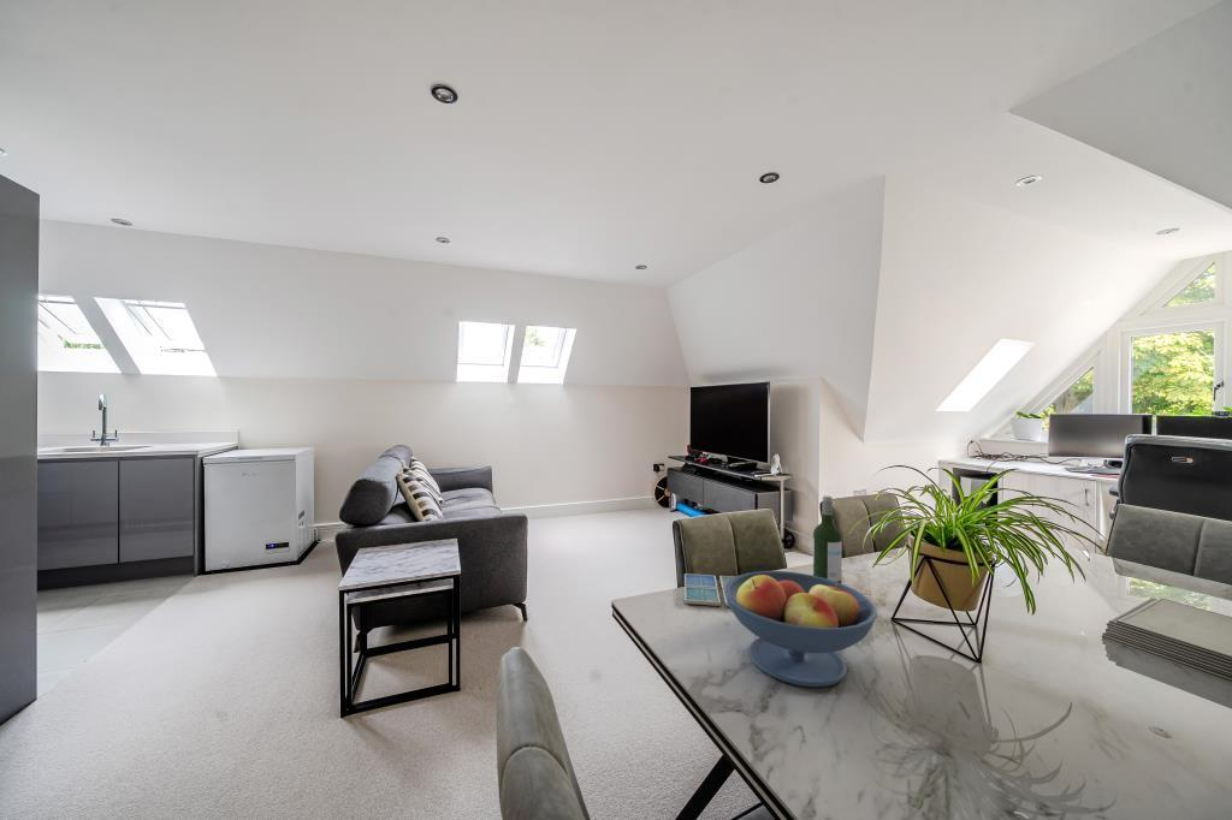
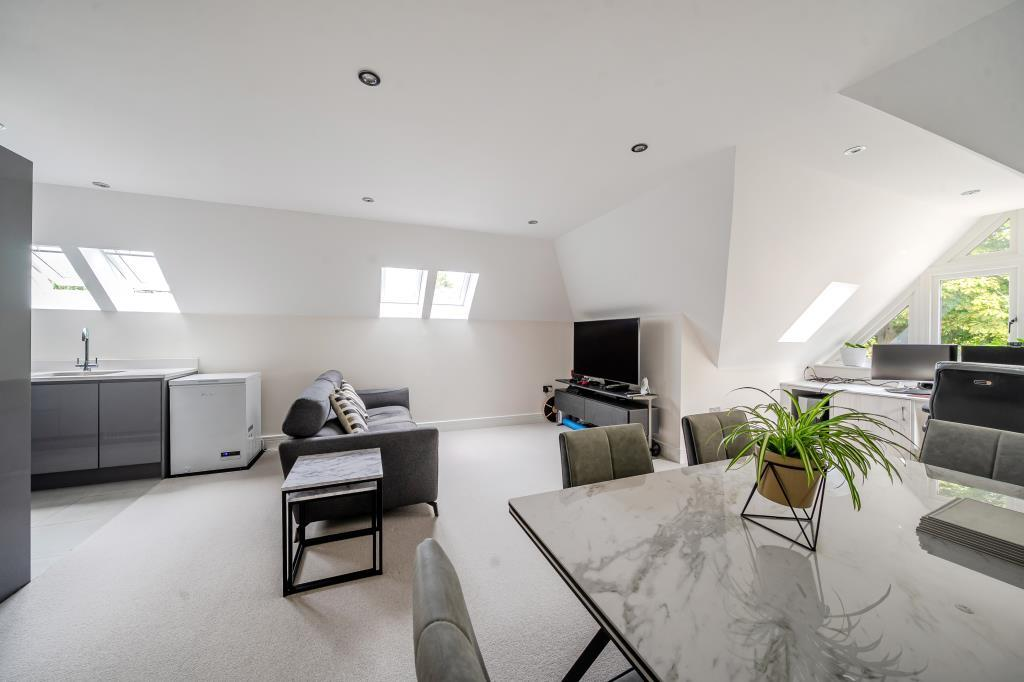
- drink coaster (722, 589)
- wine bottle (827, 545)
- fruit bowl (795, 616)
